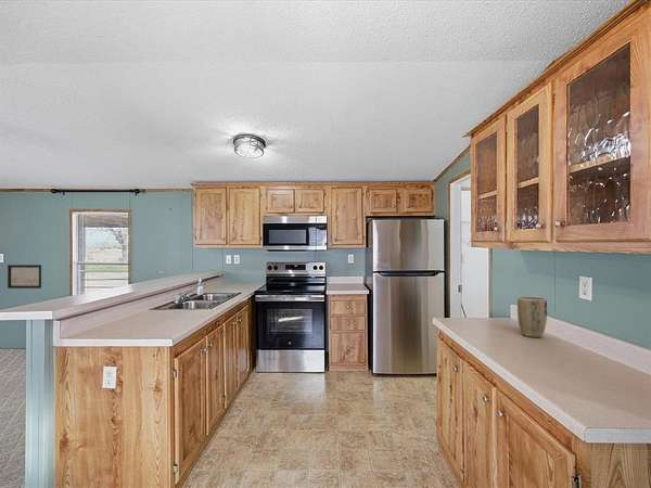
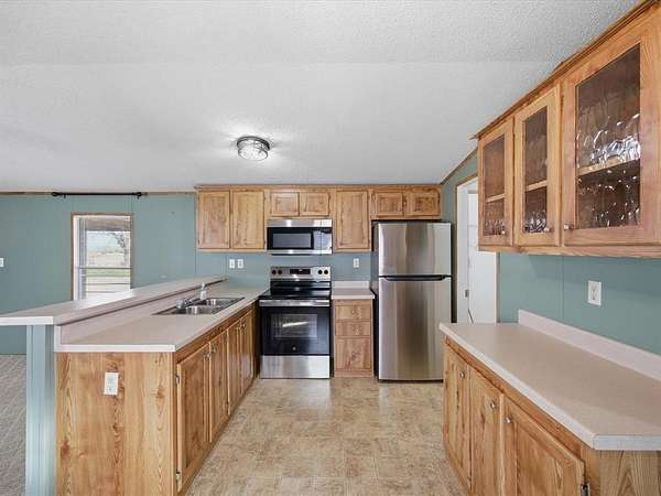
- plant pot (532, 317)
- wall art (24, 277)
